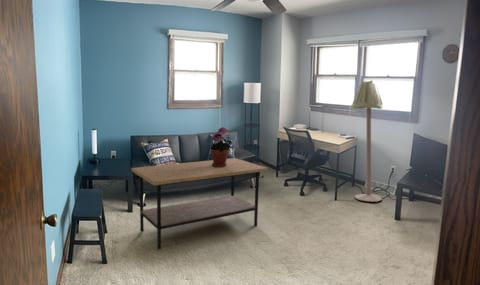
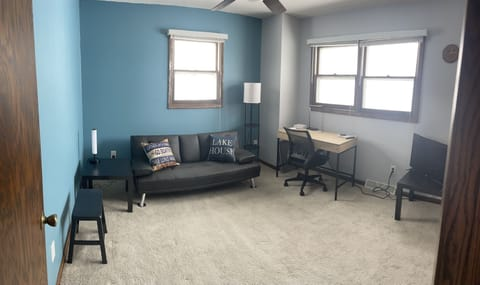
- potted plant (220, 146)
- floor lamp (367, 140)
- coffee table (200, 200)
